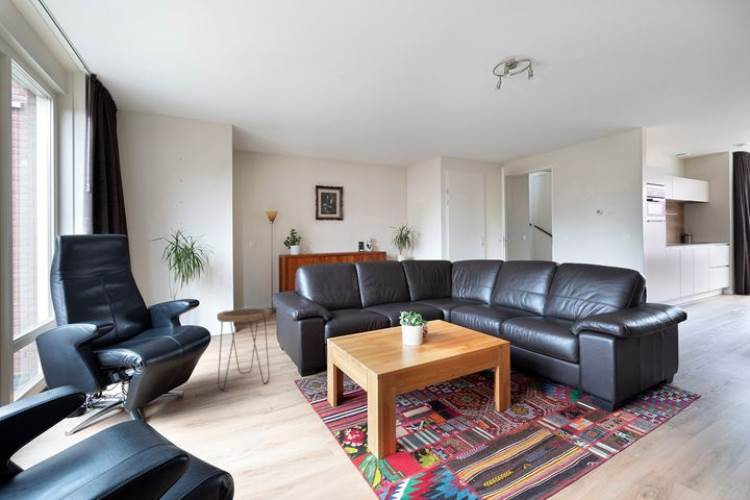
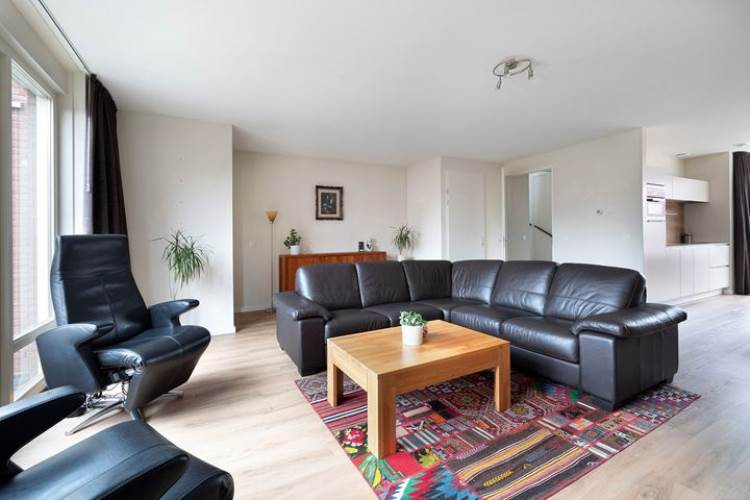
- side table (253, 348)
